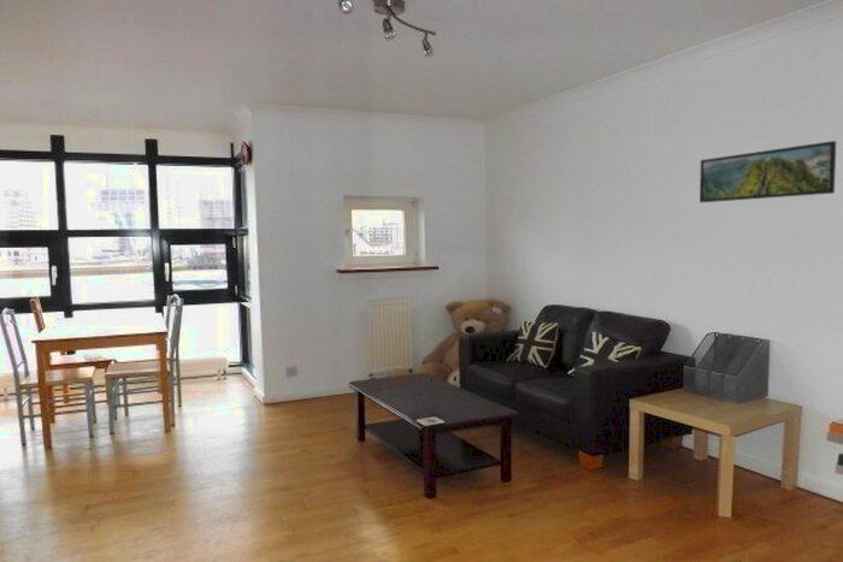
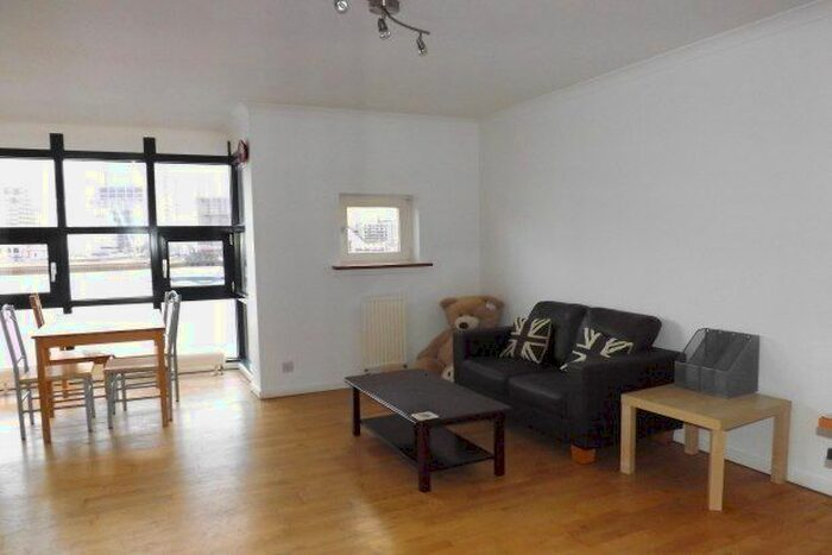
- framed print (760, 174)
